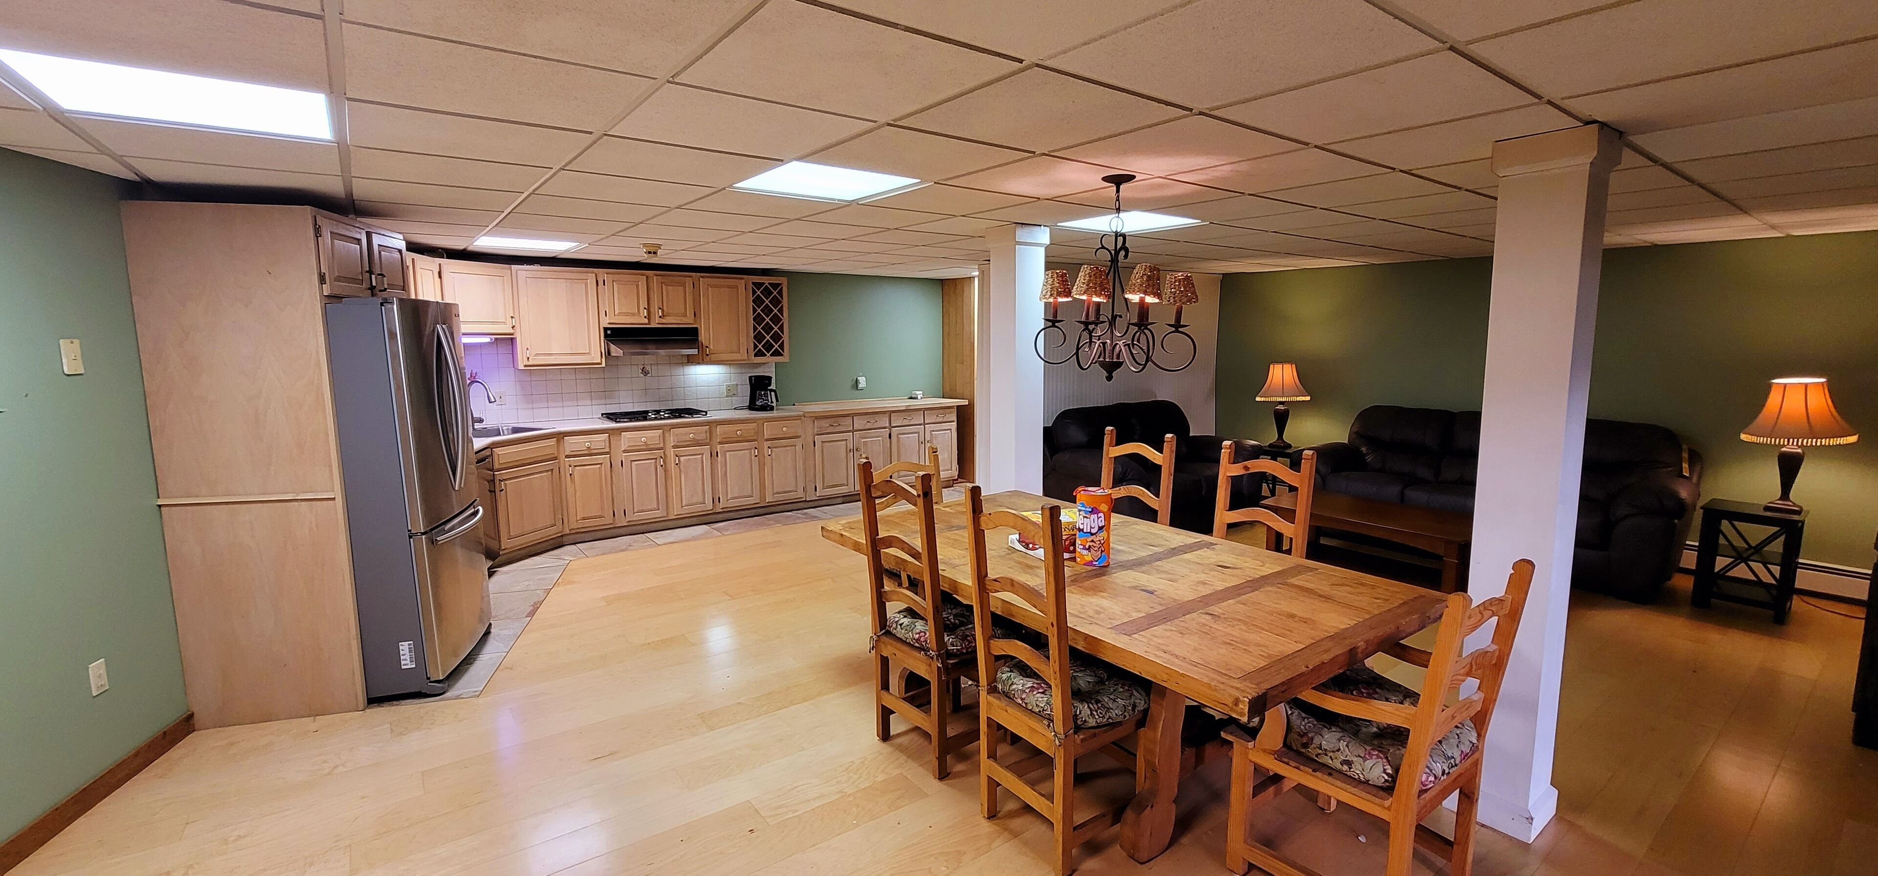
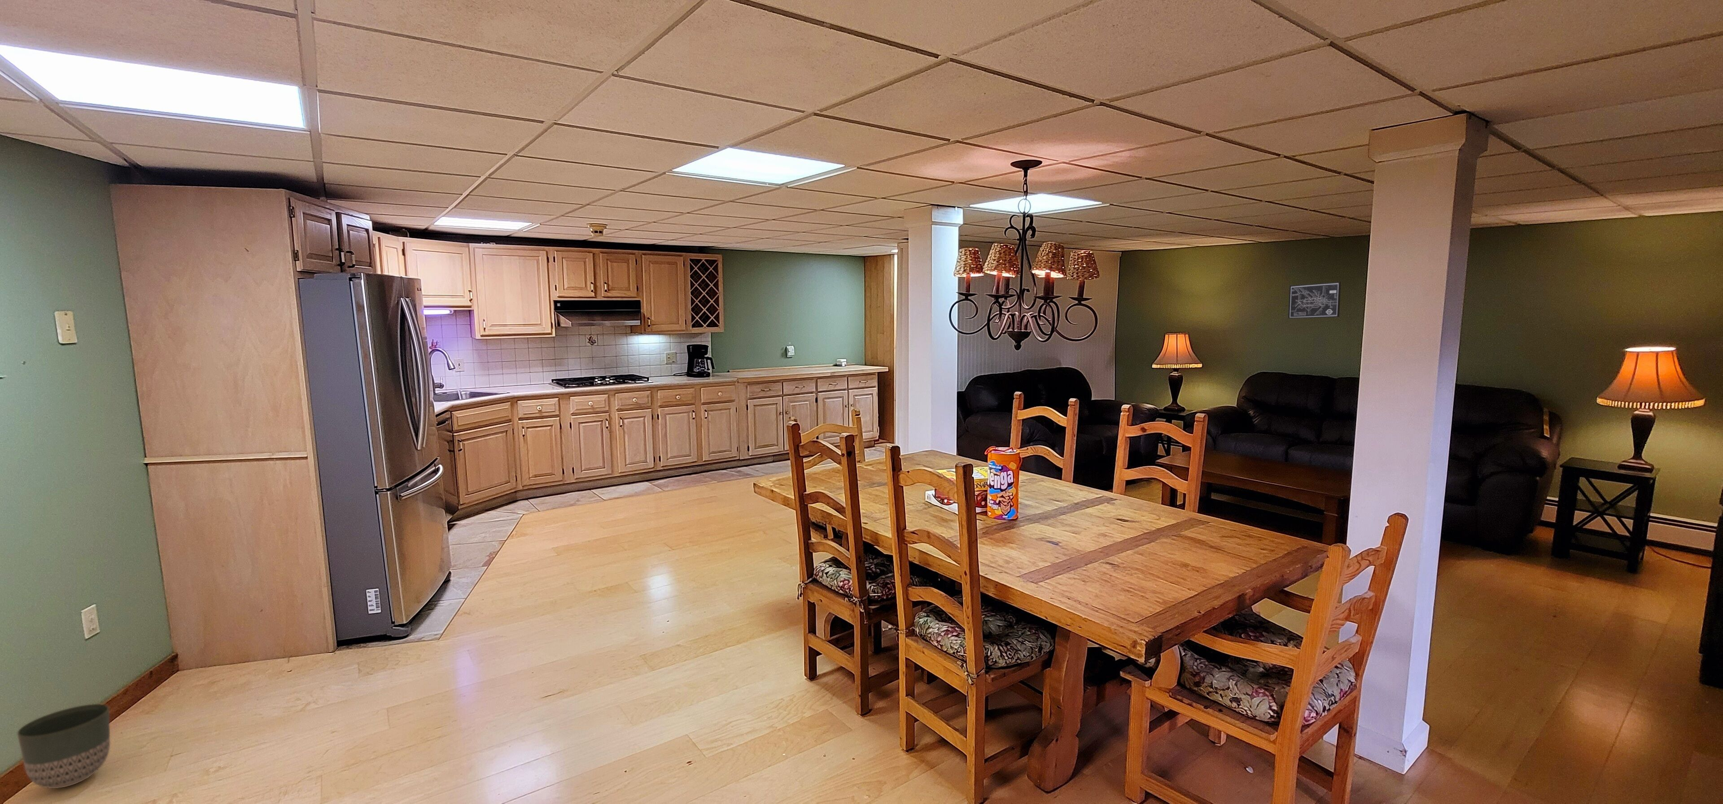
+ wall art (1313, 301)
+ planter (68, 750)
